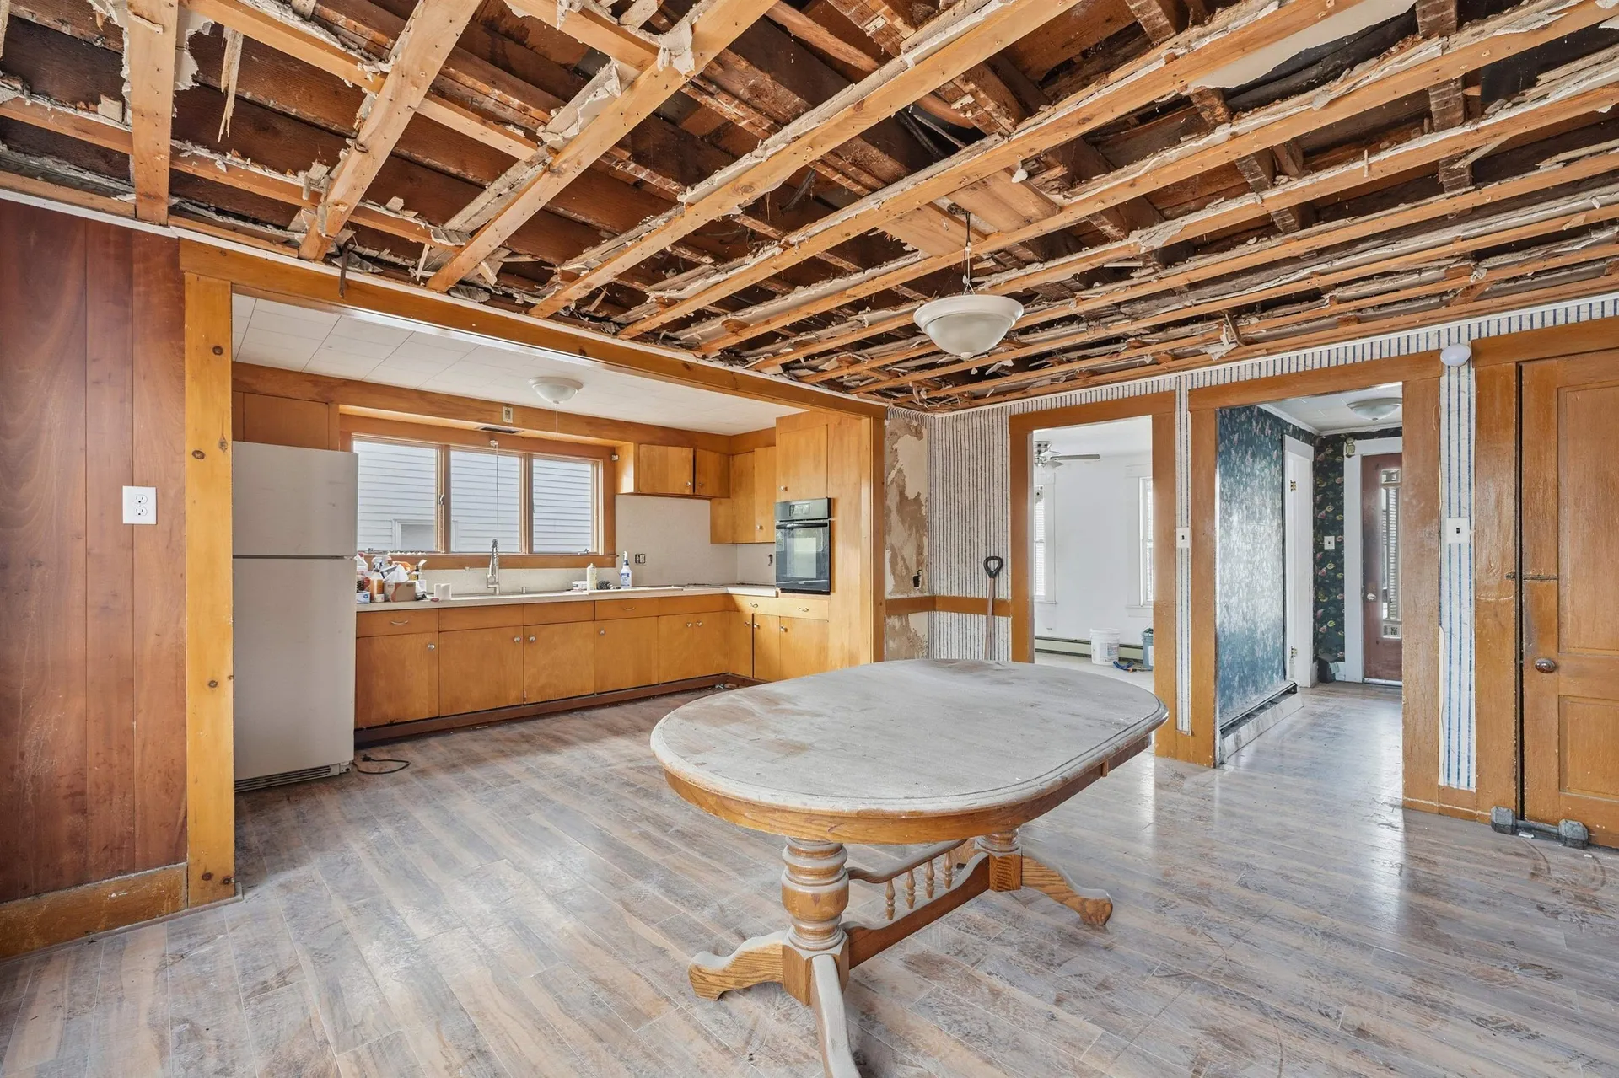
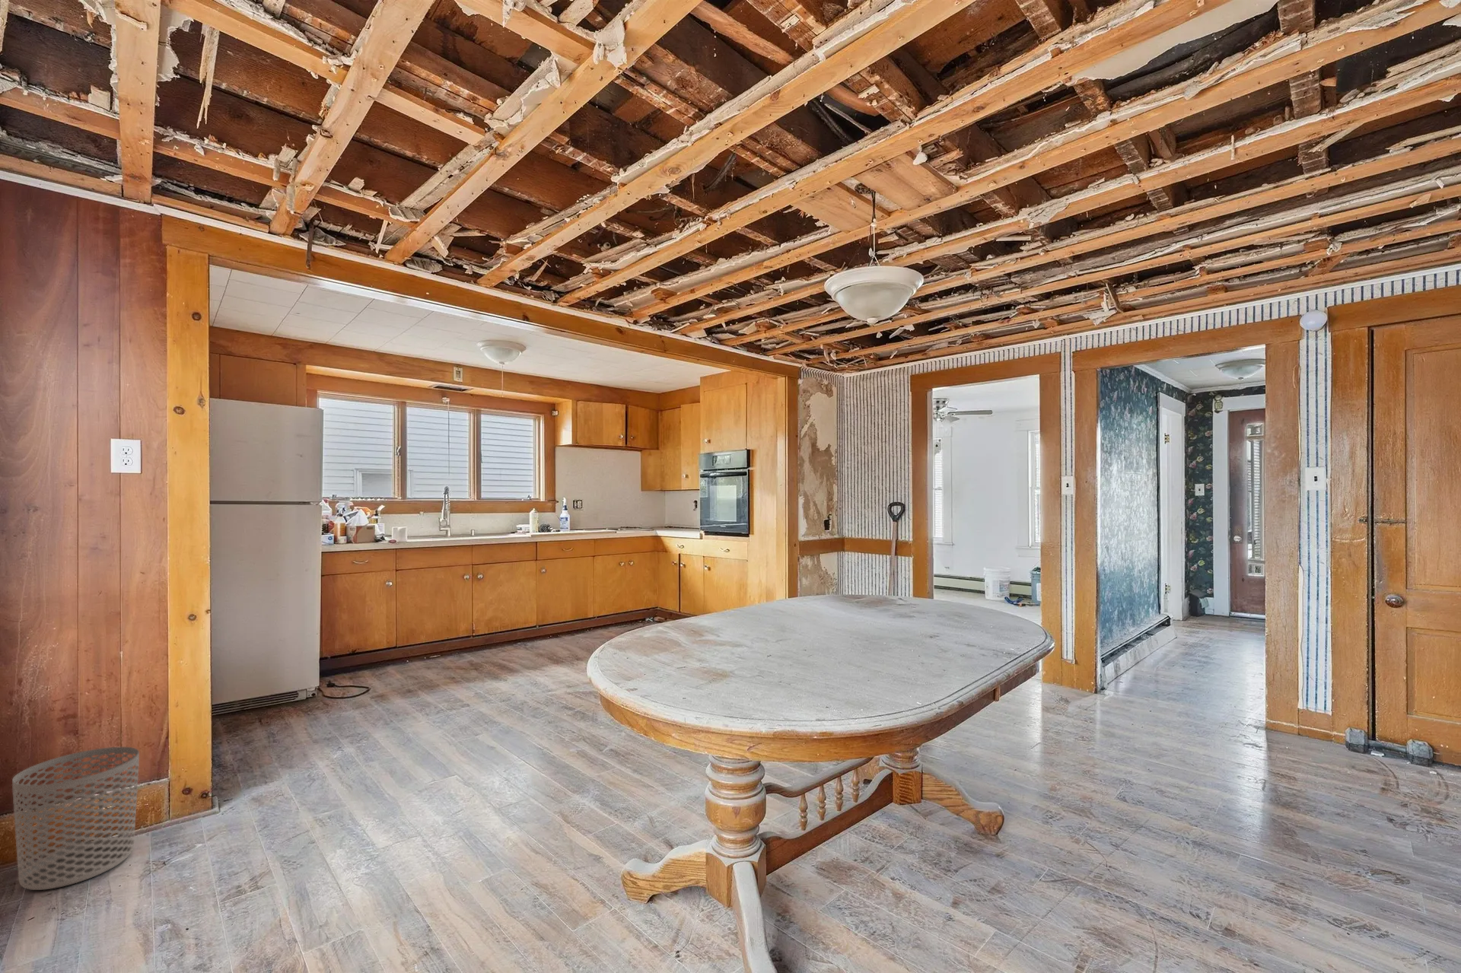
+ waste bin (78, 816)
